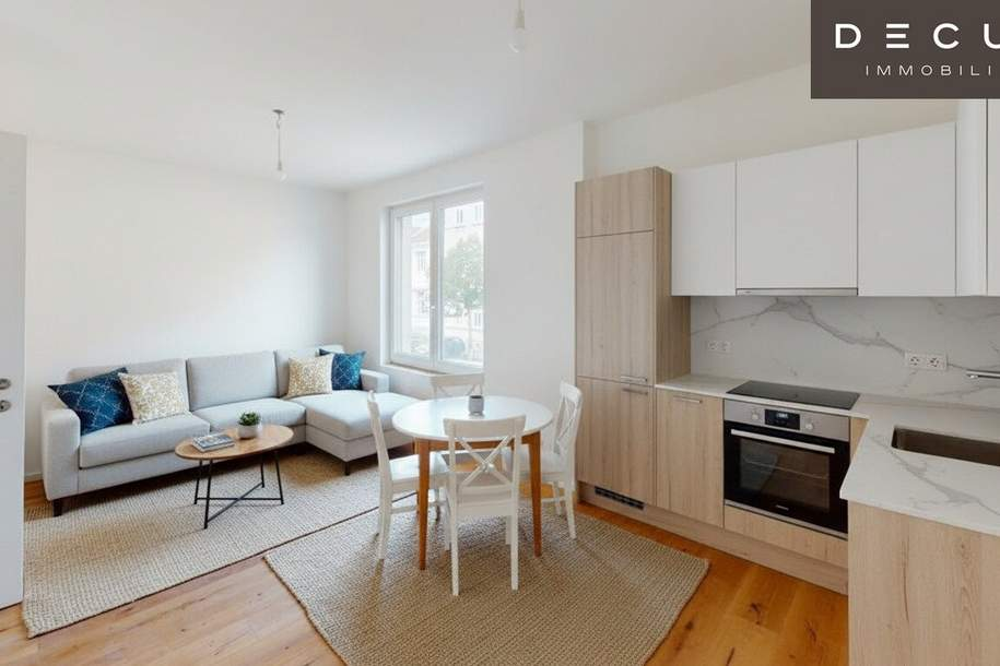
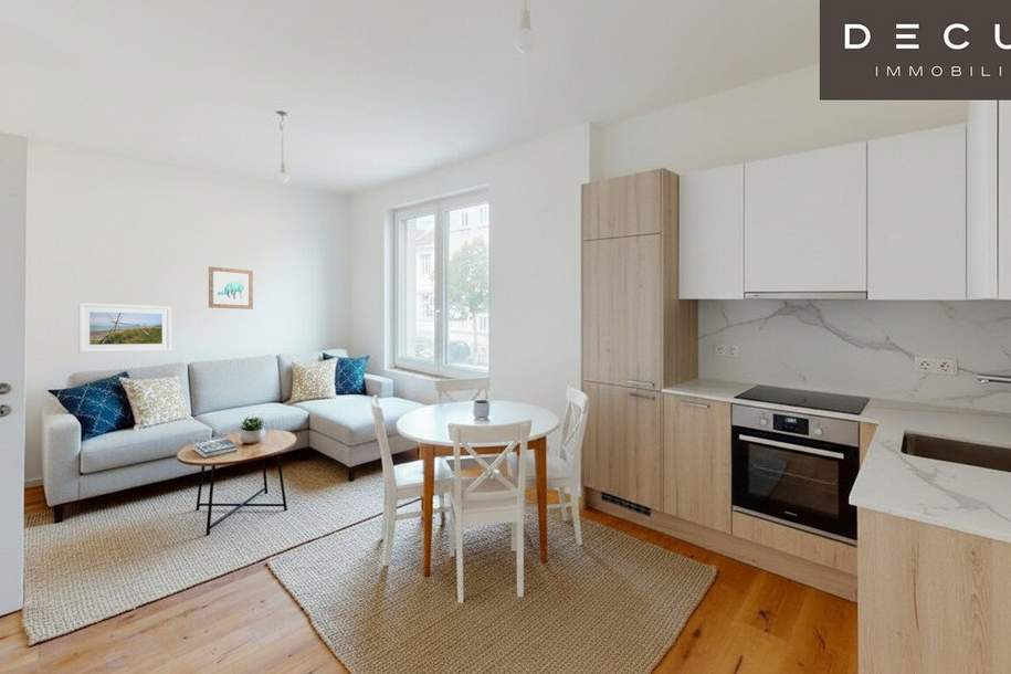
+ wall art (231, 288)
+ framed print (127, 328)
